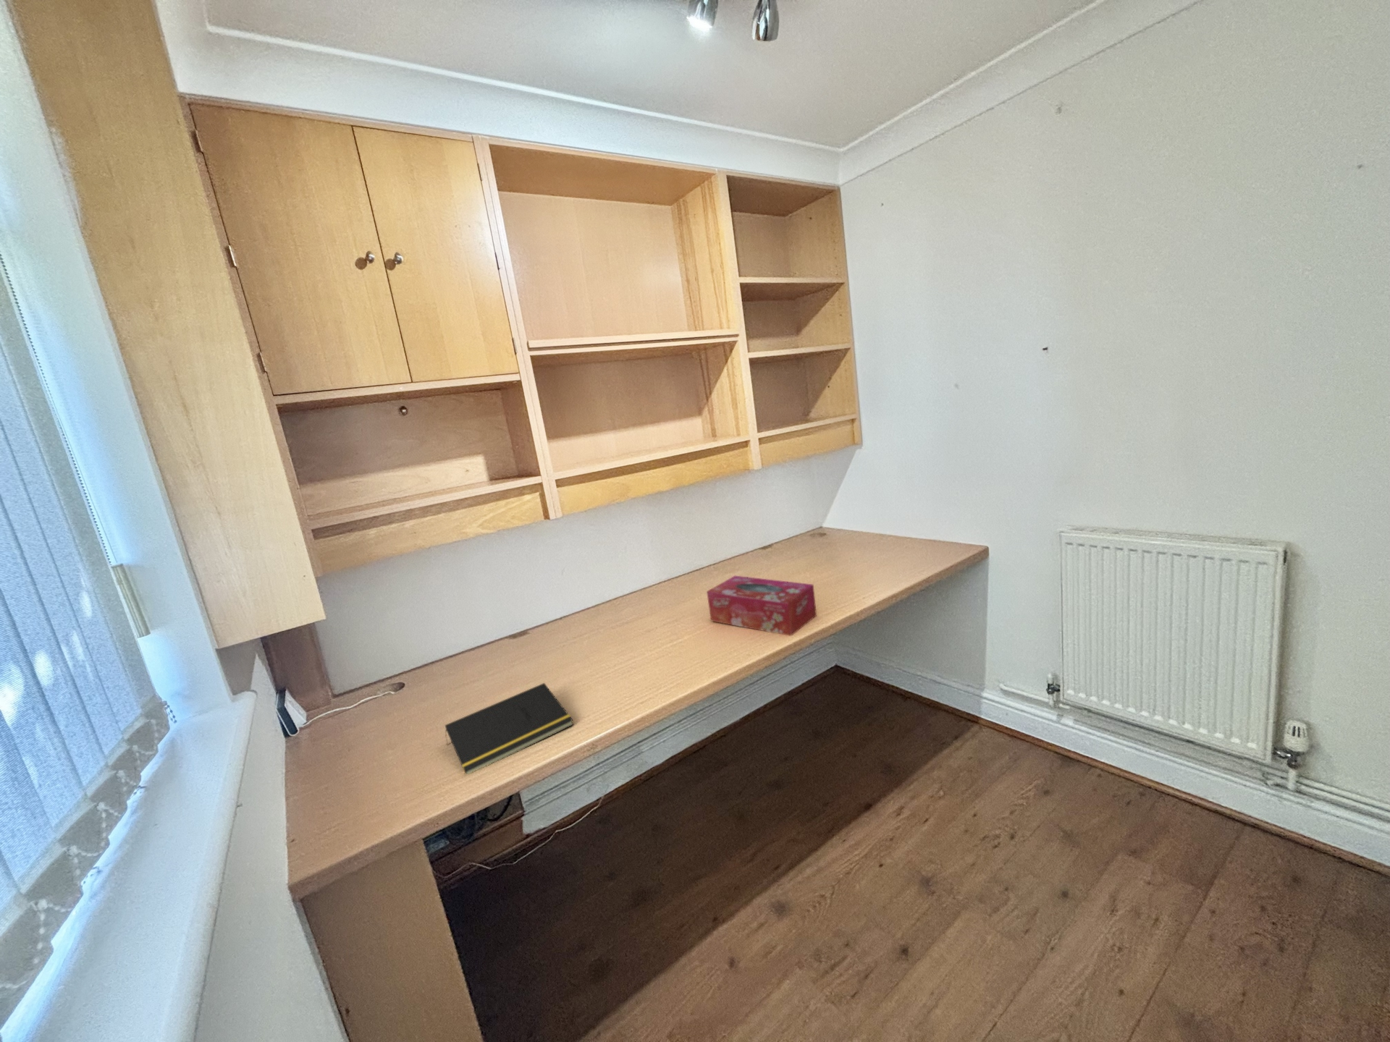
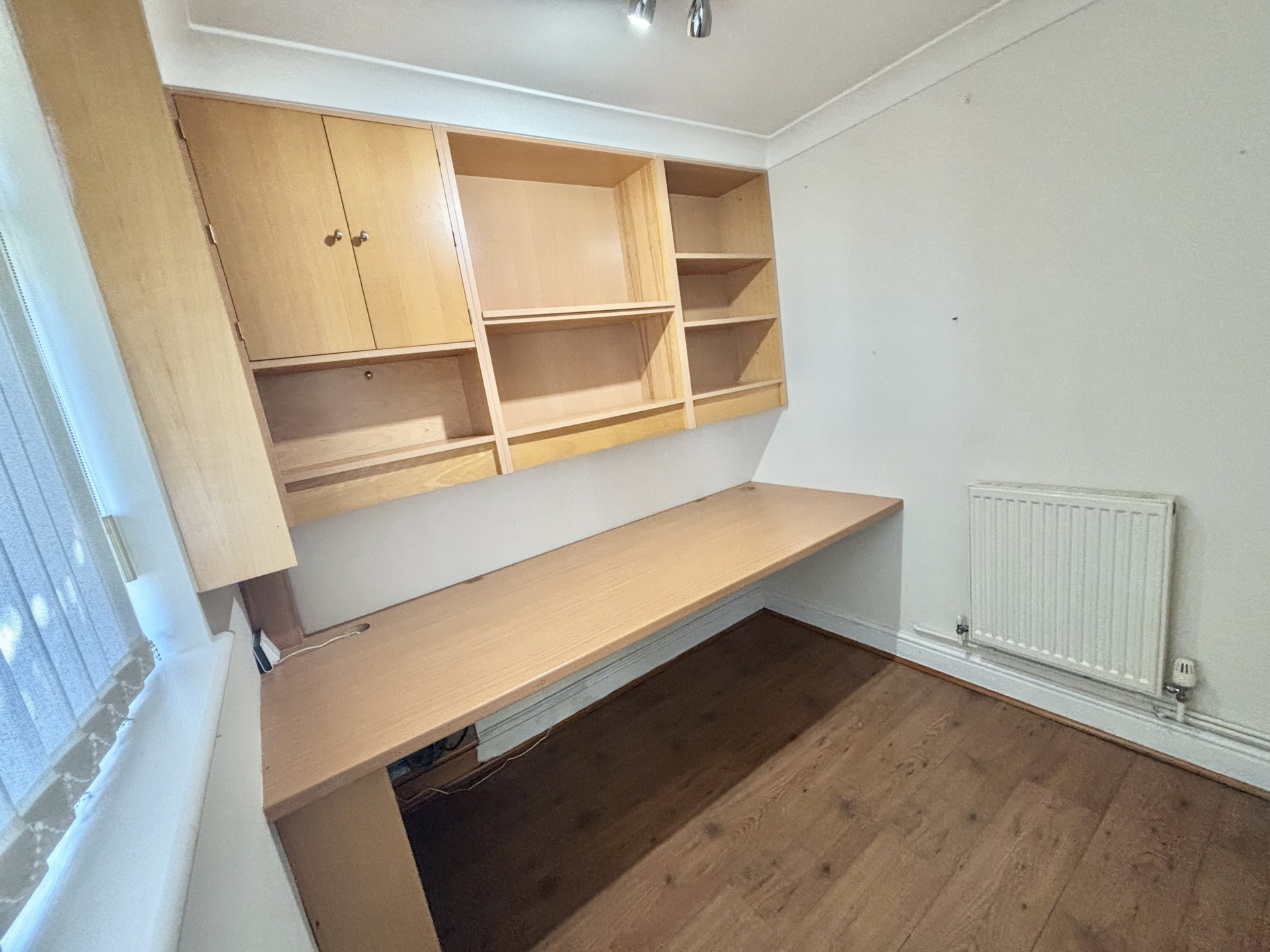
- tissue box (761, 603)
- notepad (509, 725)
